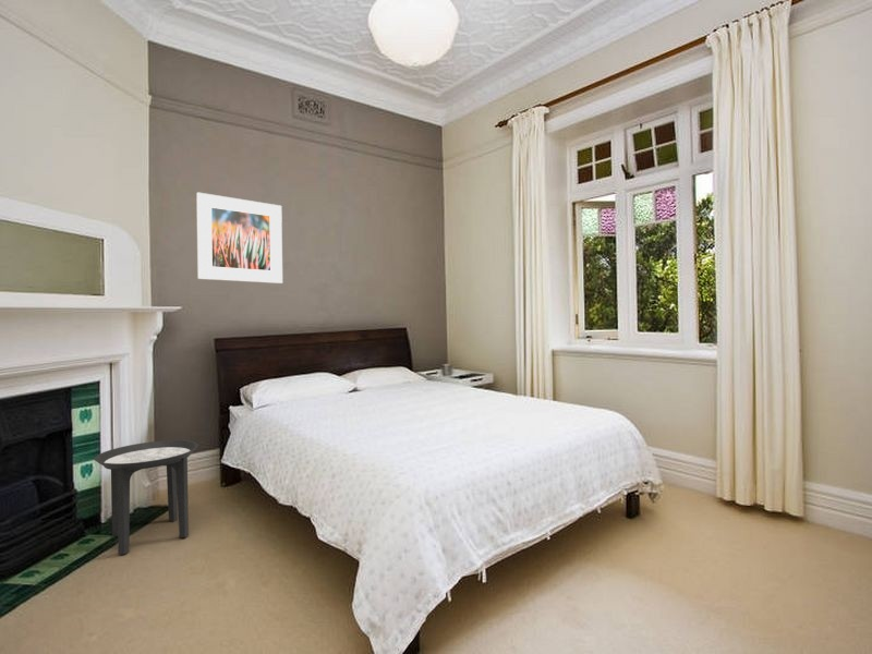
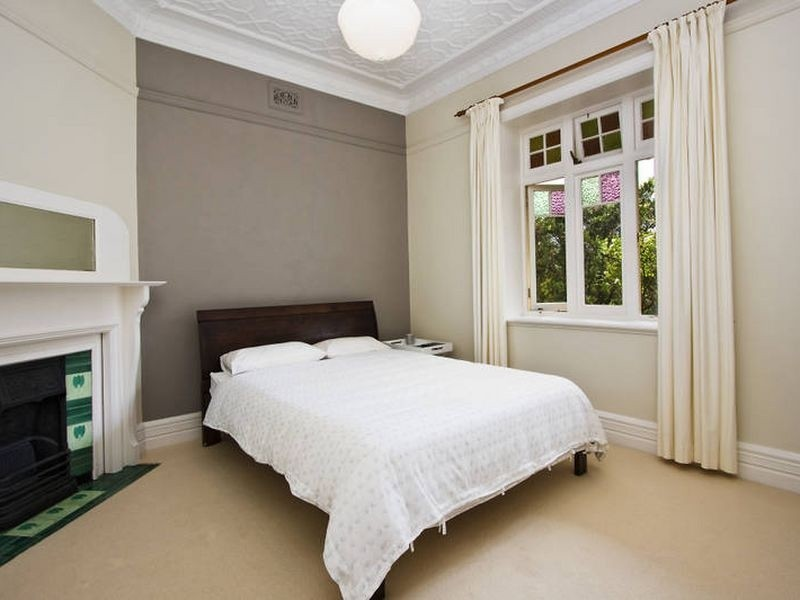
- side table (168, 493)
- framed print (241, 240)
